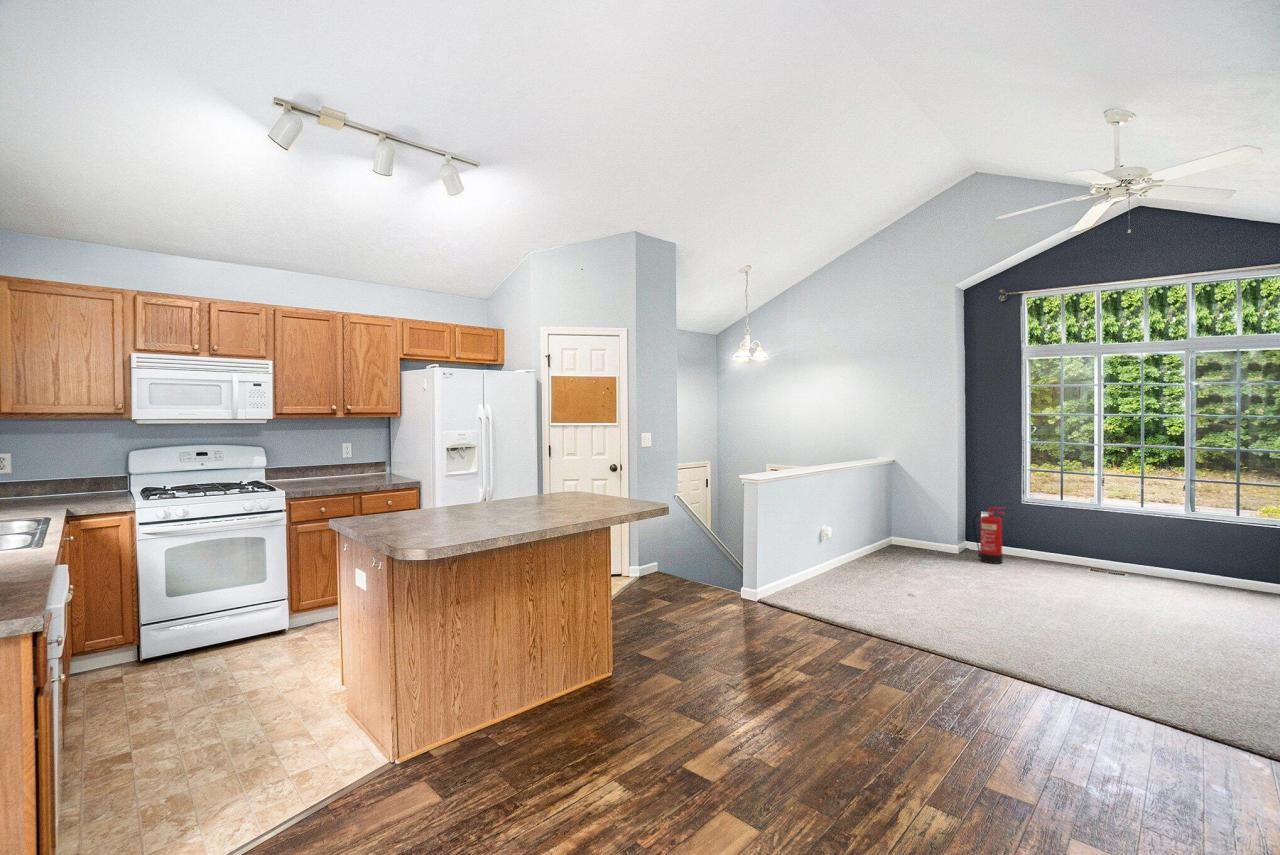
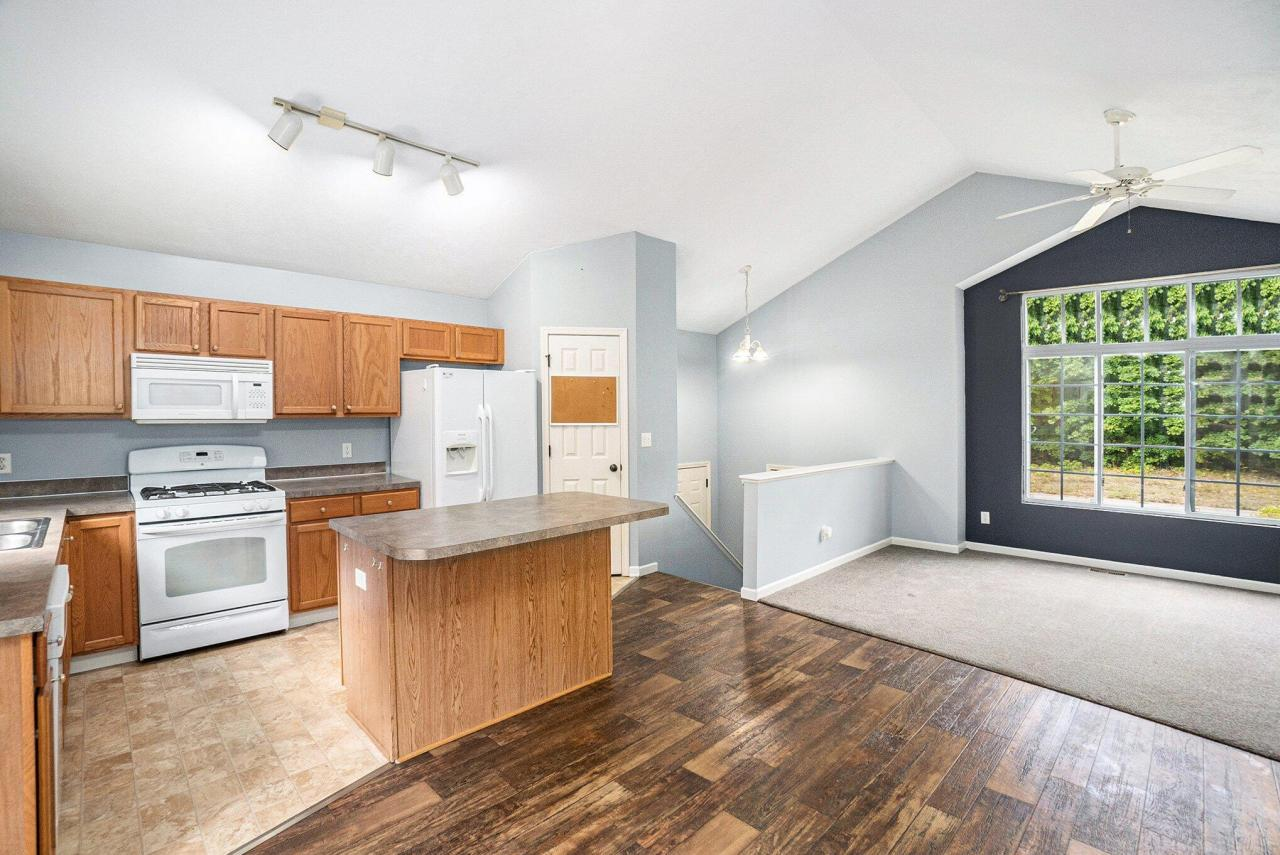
- fire extinguisher (989, 533)
